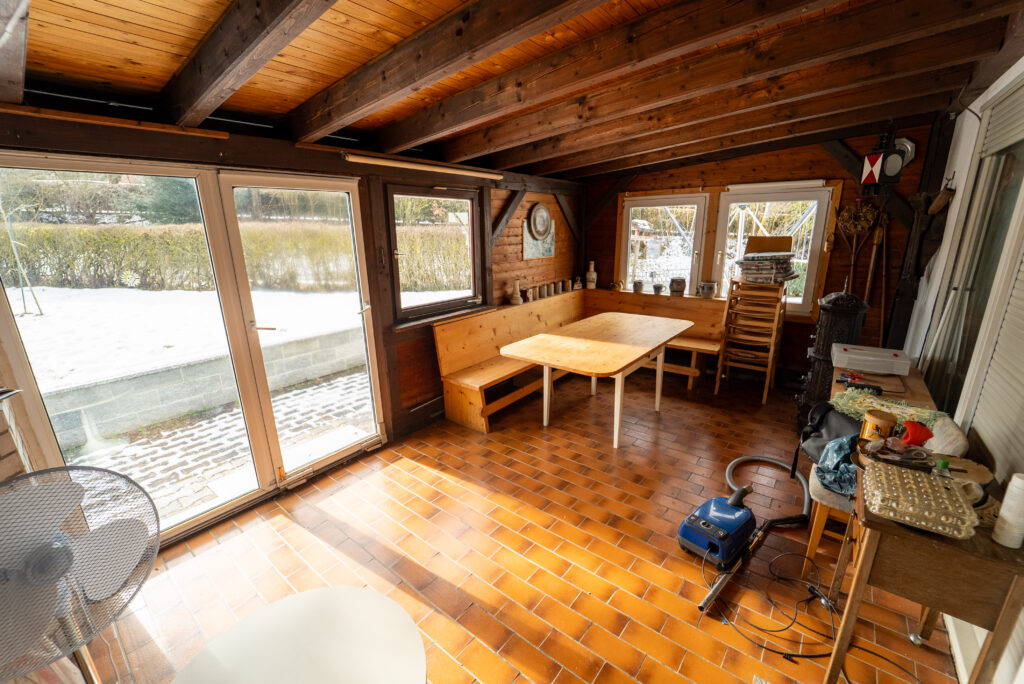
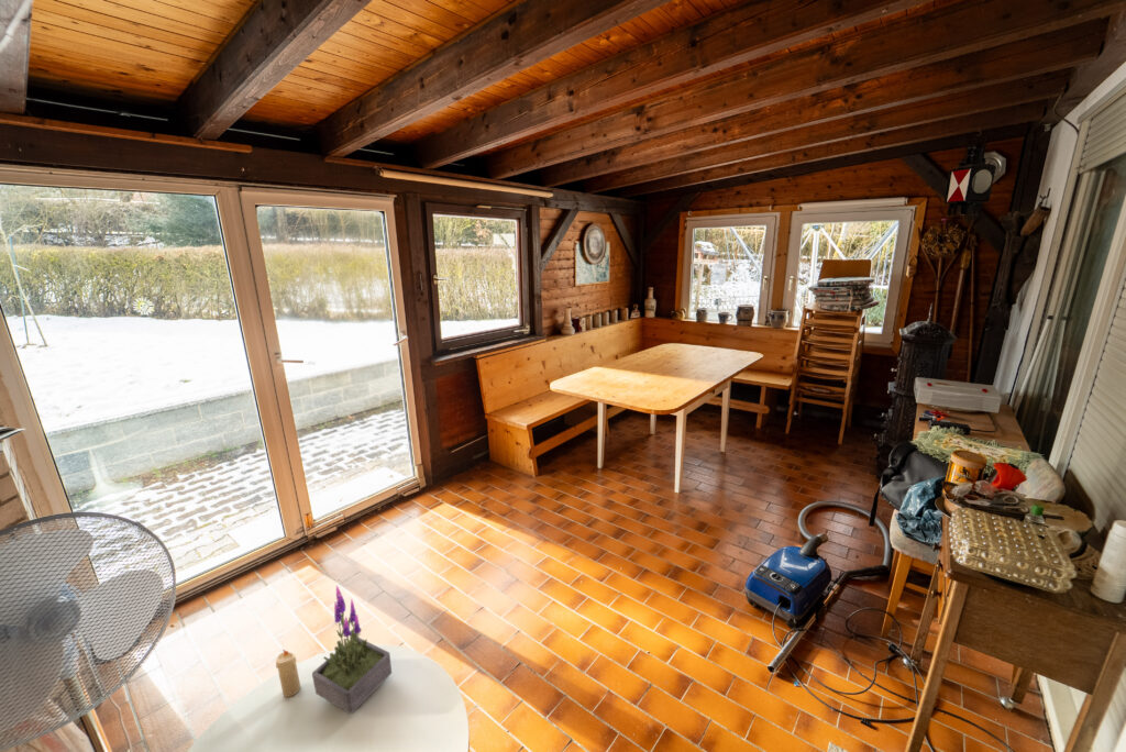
+ potted plant (347, 639)
+ candle (287, 670)
